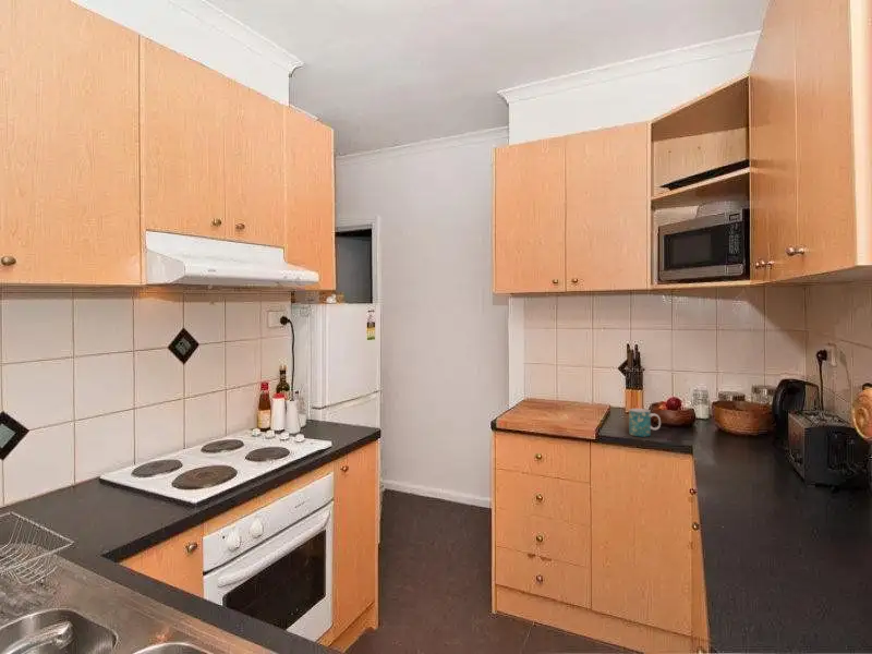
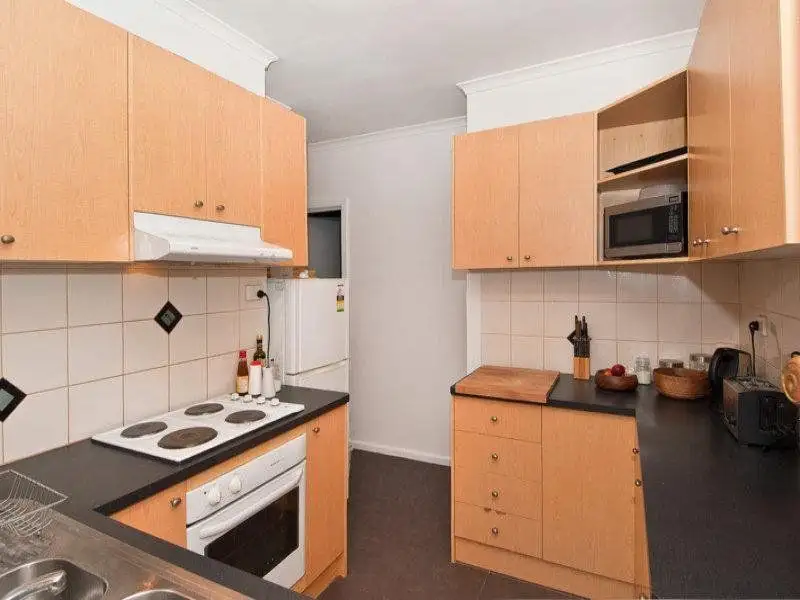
- mug (644, 422)
